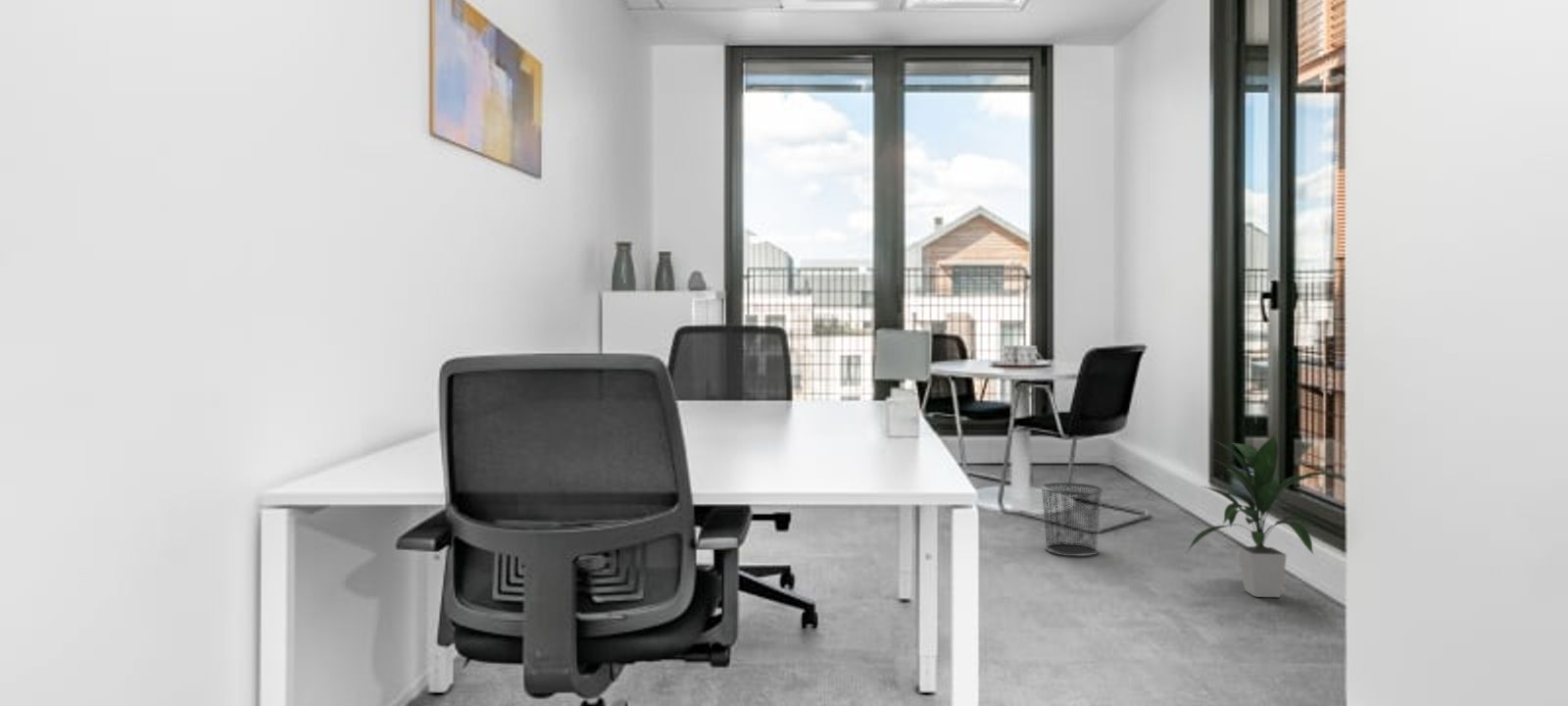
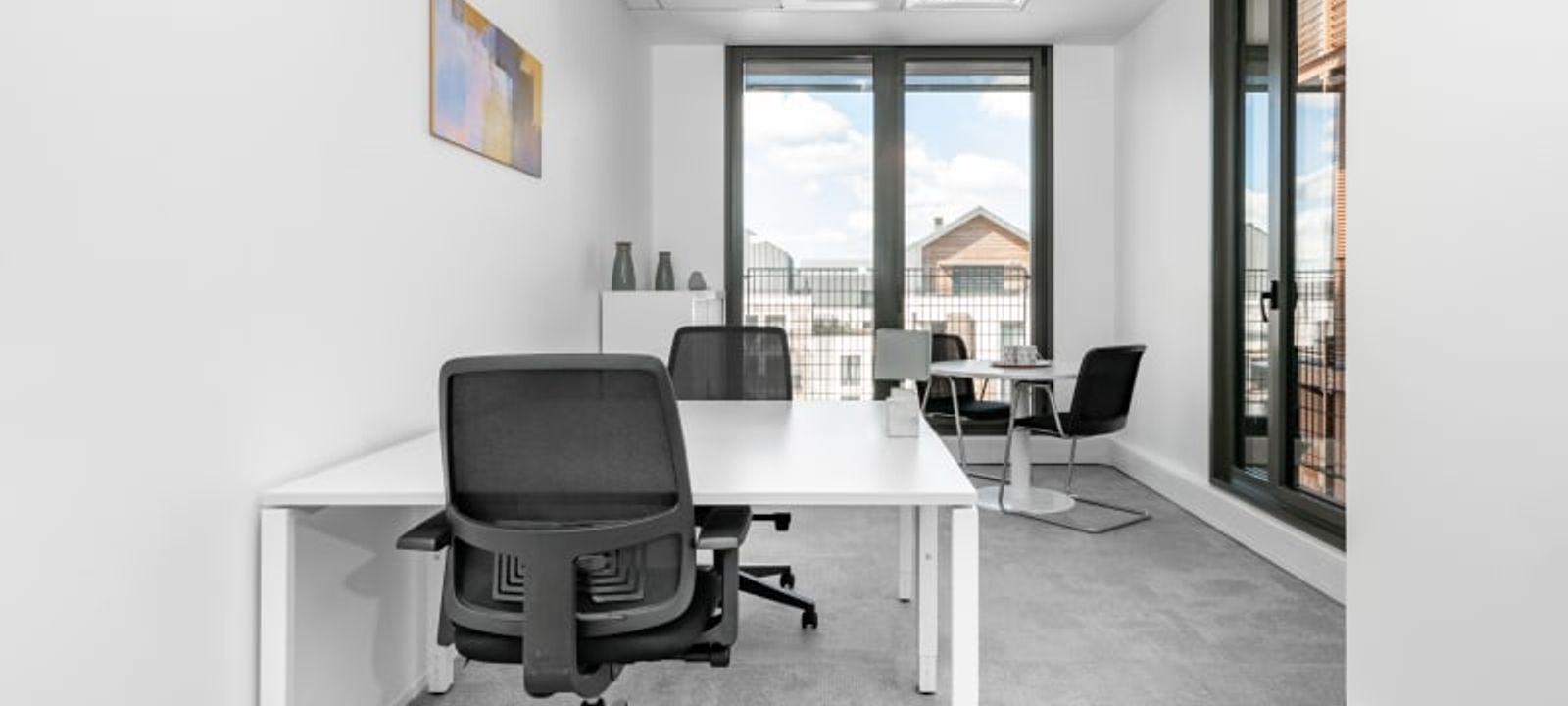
- indoor plant (1254, 511)
- waste bin (1071, 519)
